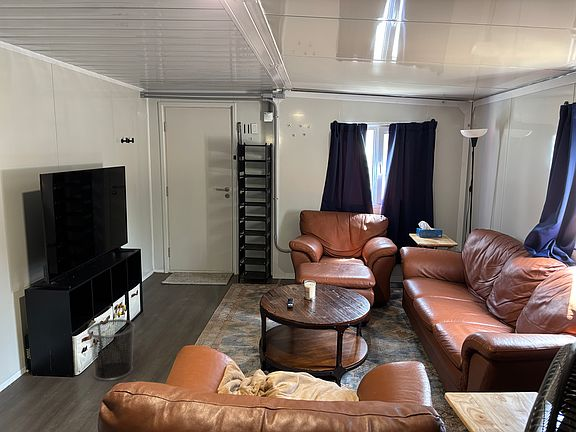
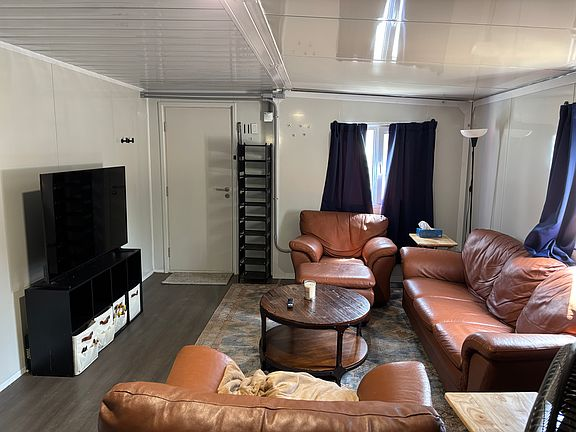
- waste bin (112, 349)
